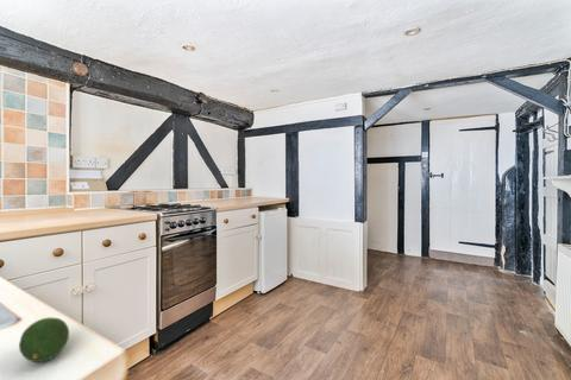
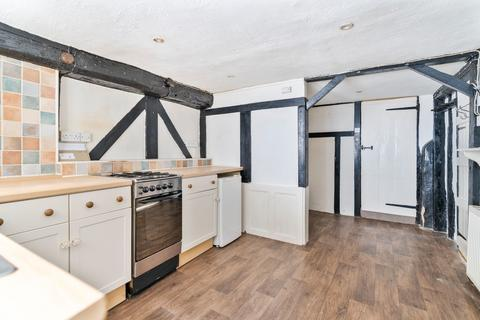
- fruit (45, 338)
